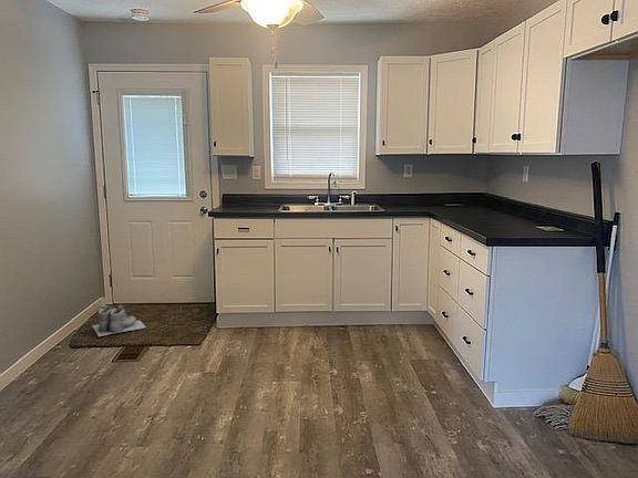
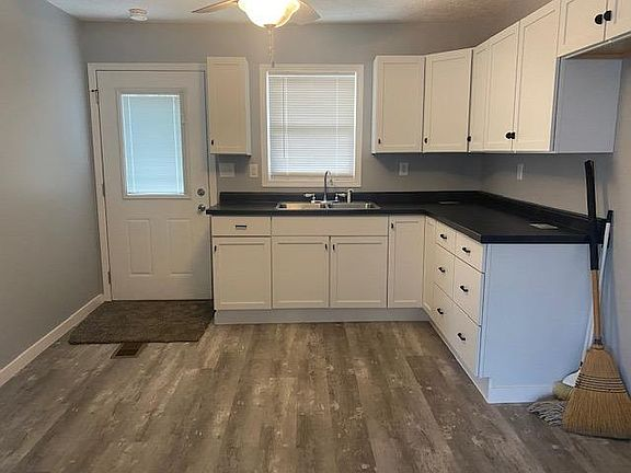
- boots (117, 315)
